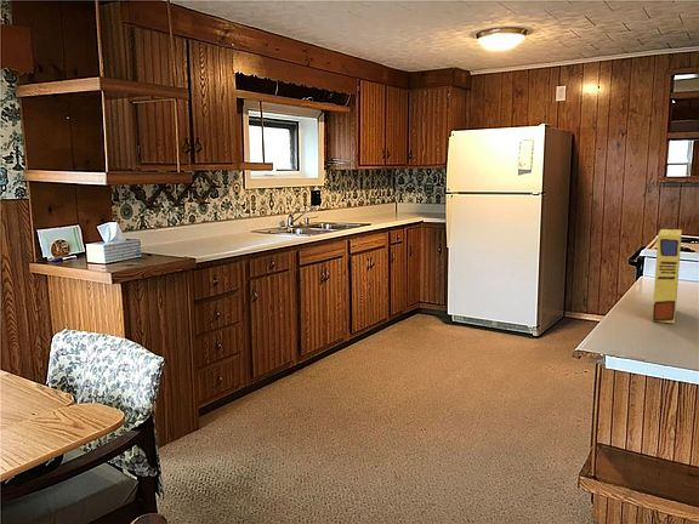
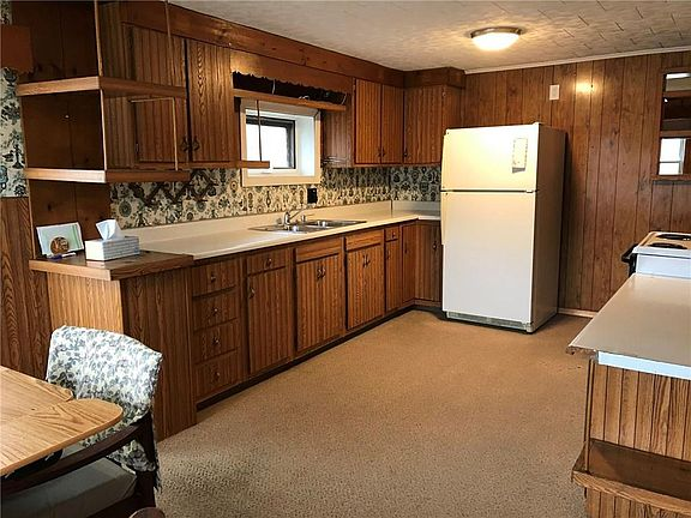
- cereal box (666, 274)
